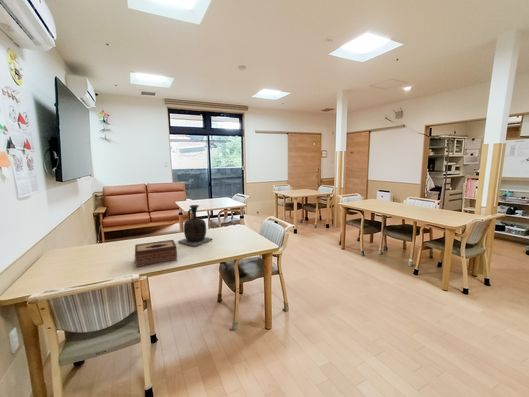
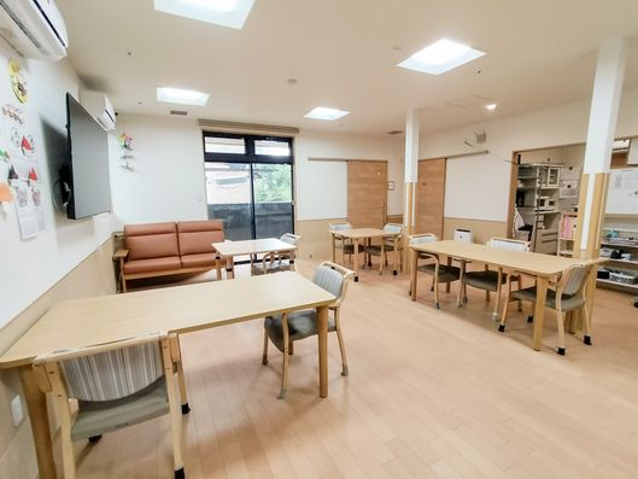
- vase (194, 223)
- tissue box (156, 252)
